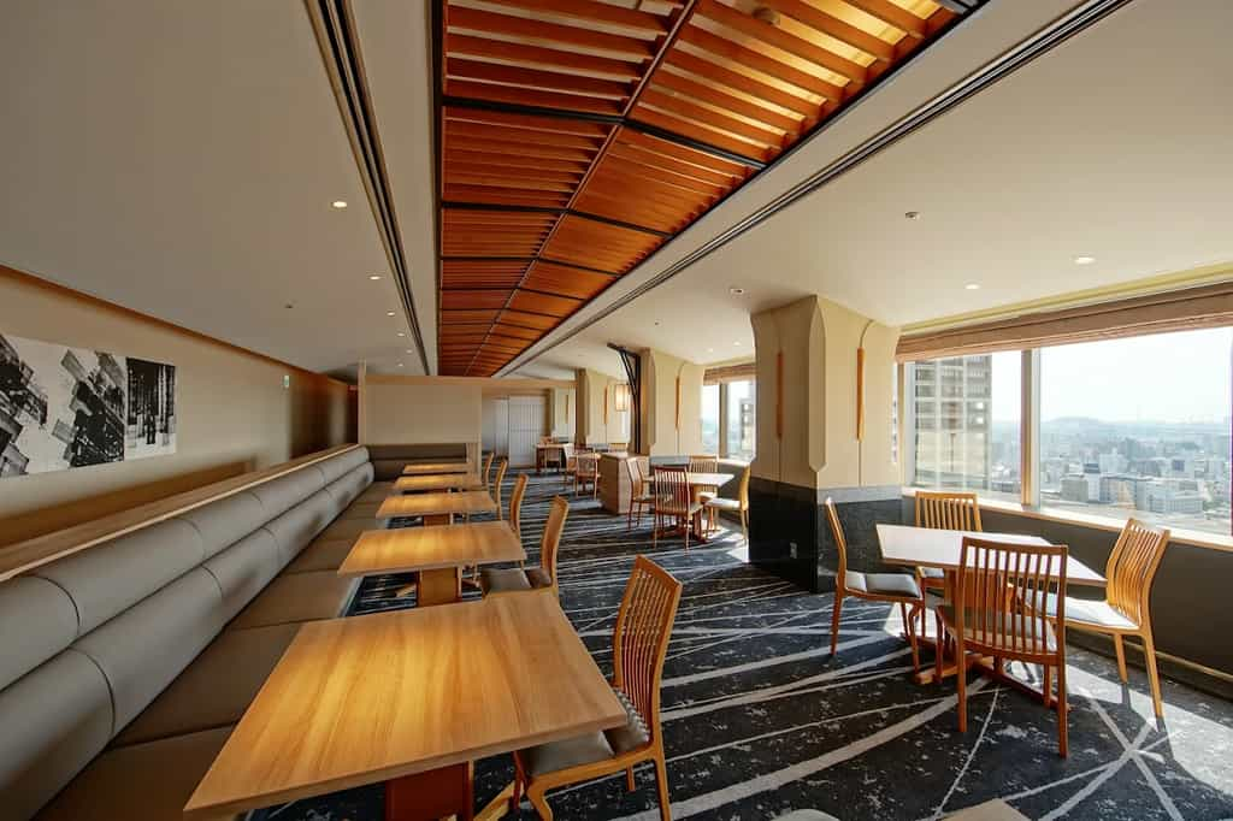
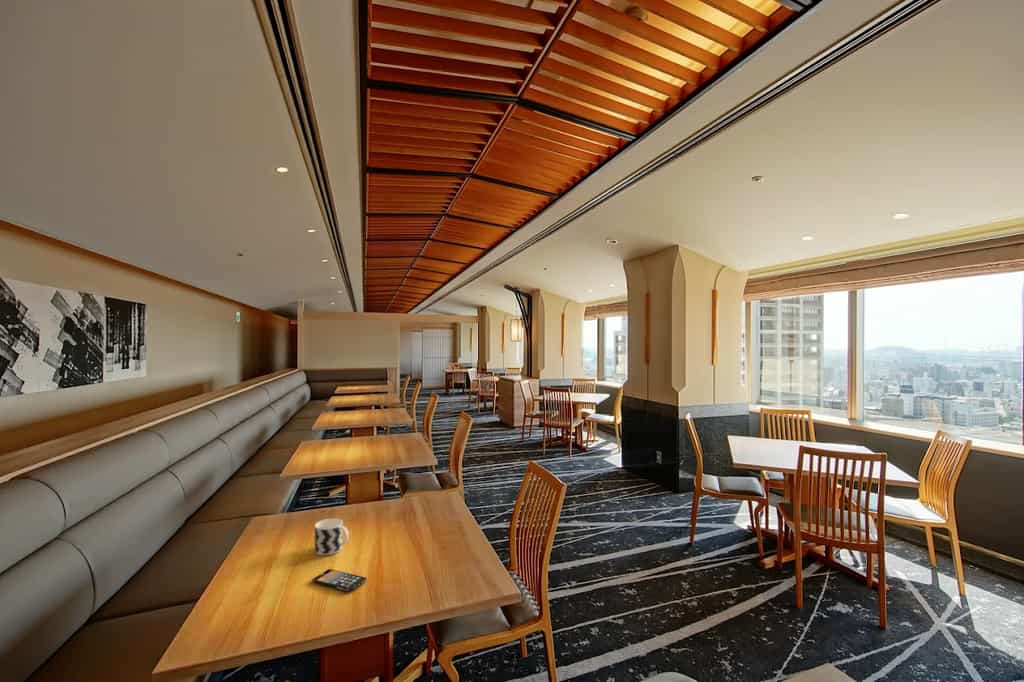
+ cup (332, 536)
+ smartphone (339, 579)
